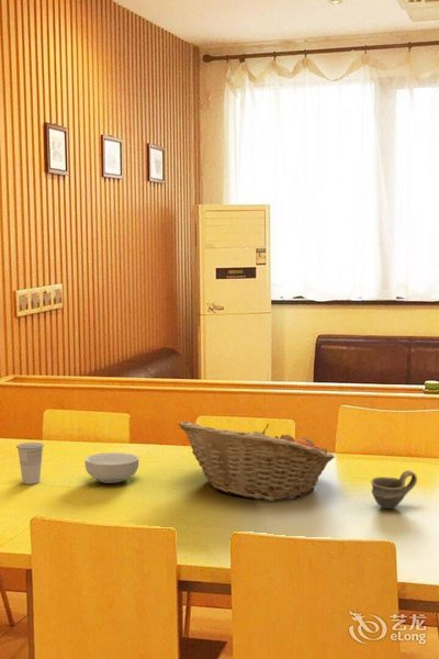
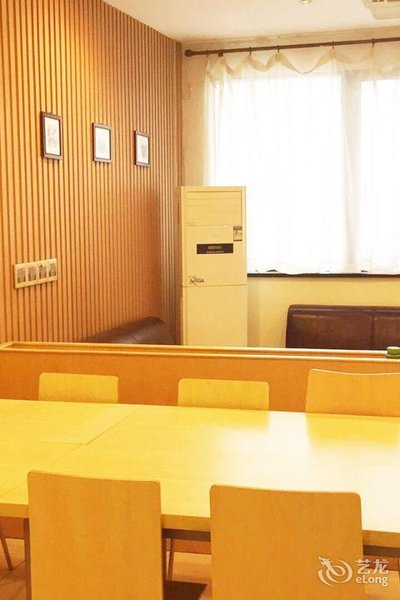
- cup (392, 489)
- cereal bowl (112, 469)
- cup (30, 462)
- fruit basket (255, 453)
